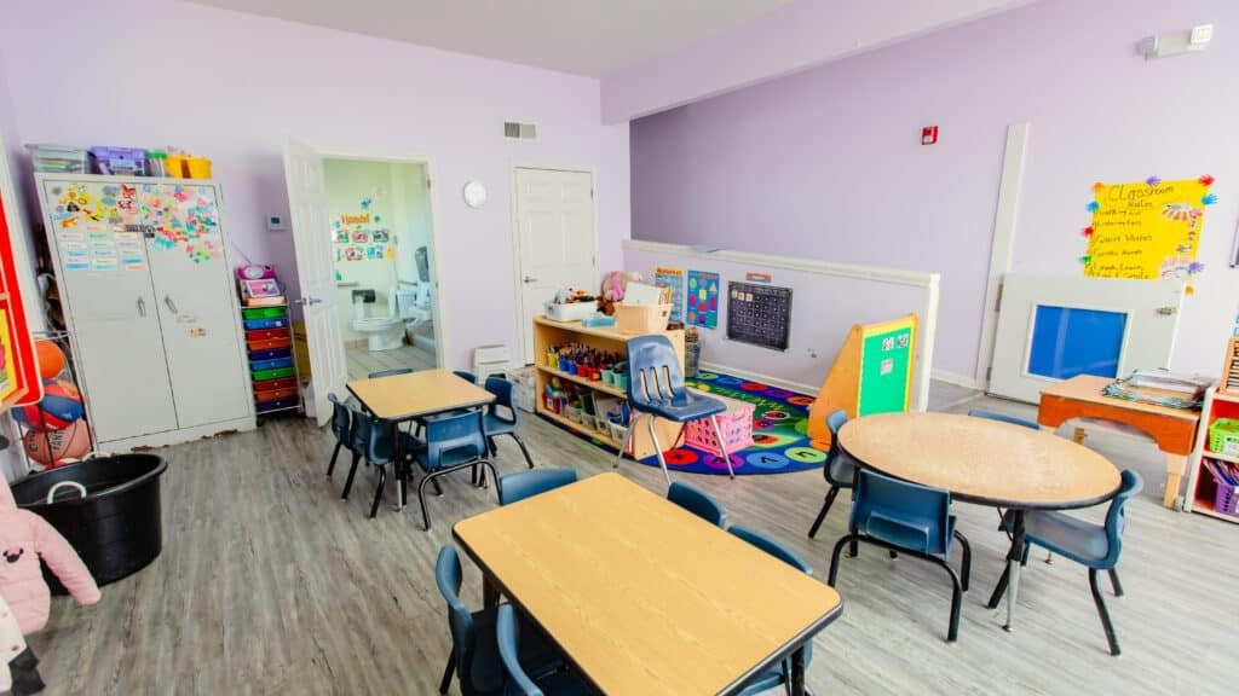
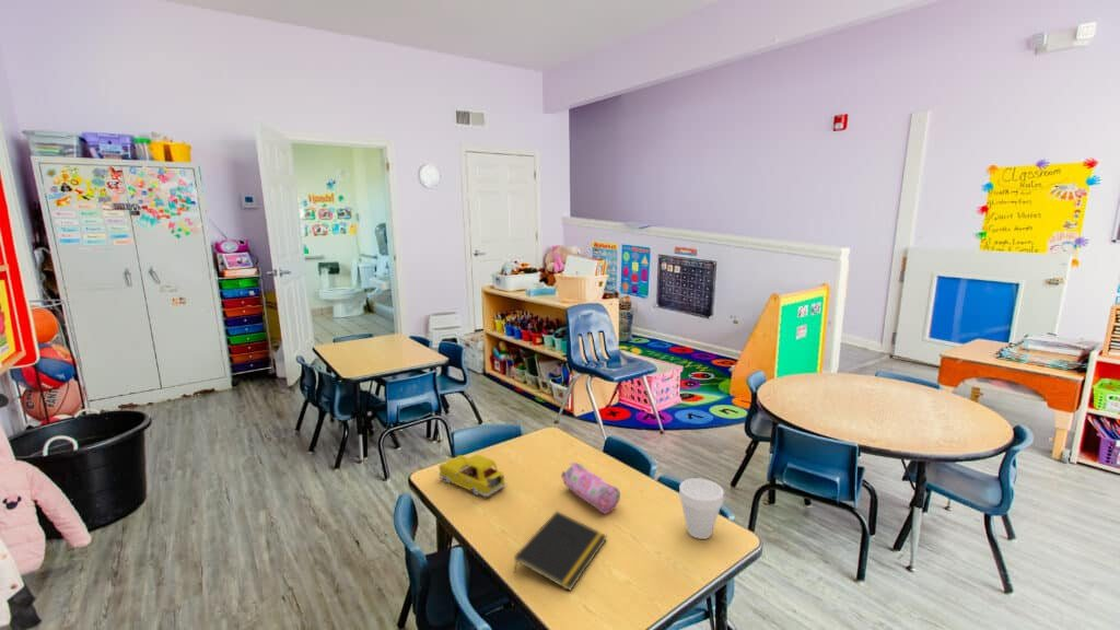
+ notepad (562, 547)
+ pencil case (590, 486)
+ cup (700, 510)
+ toy car (471, 470)
